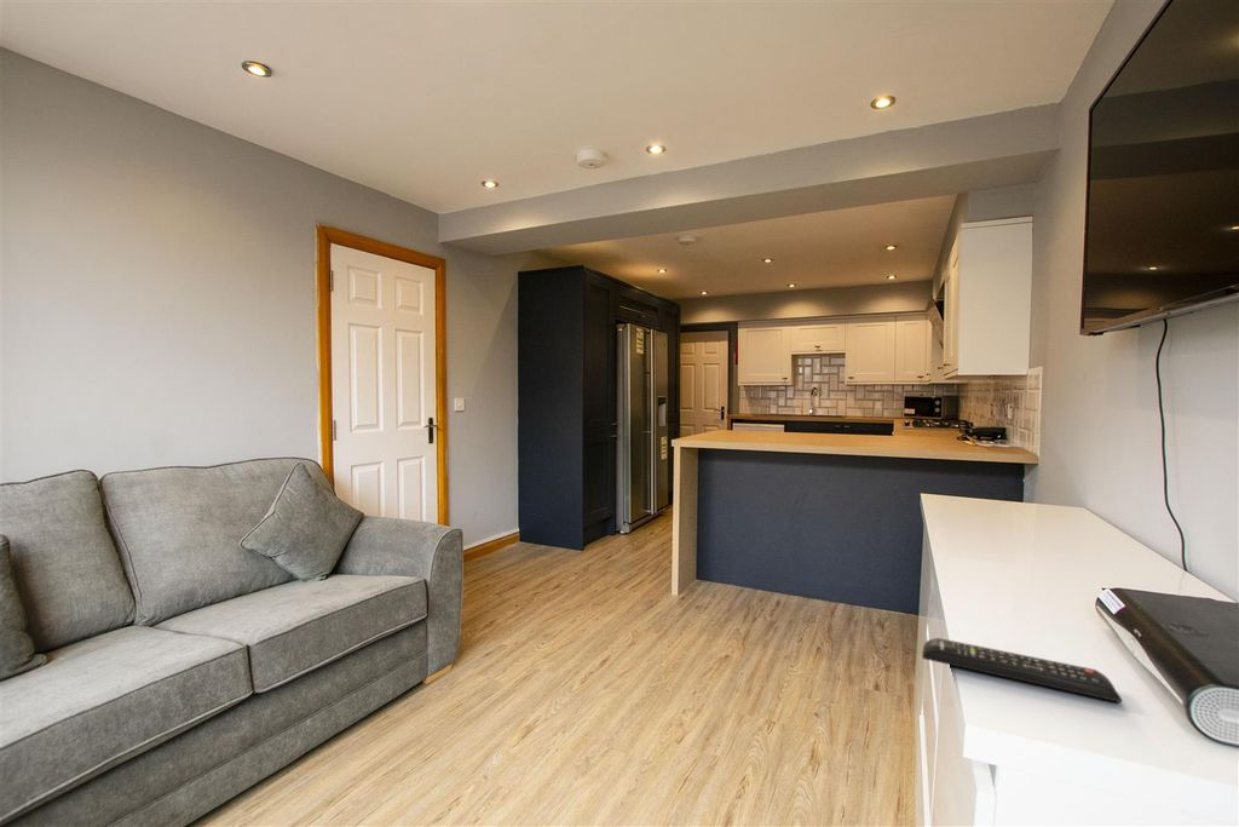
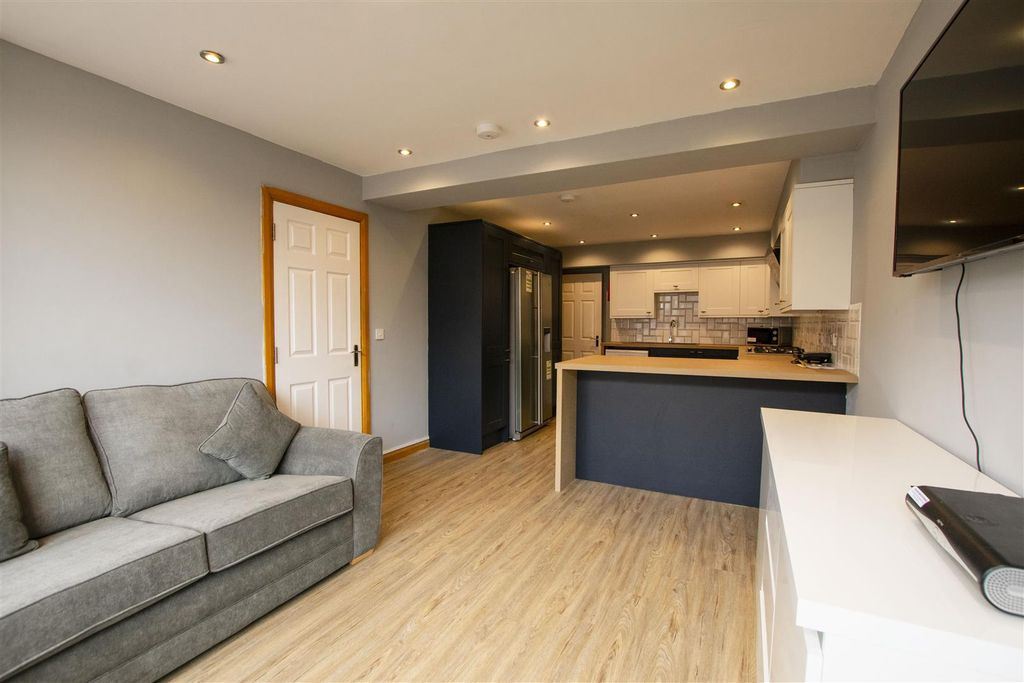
- remote control (1013, 667)
